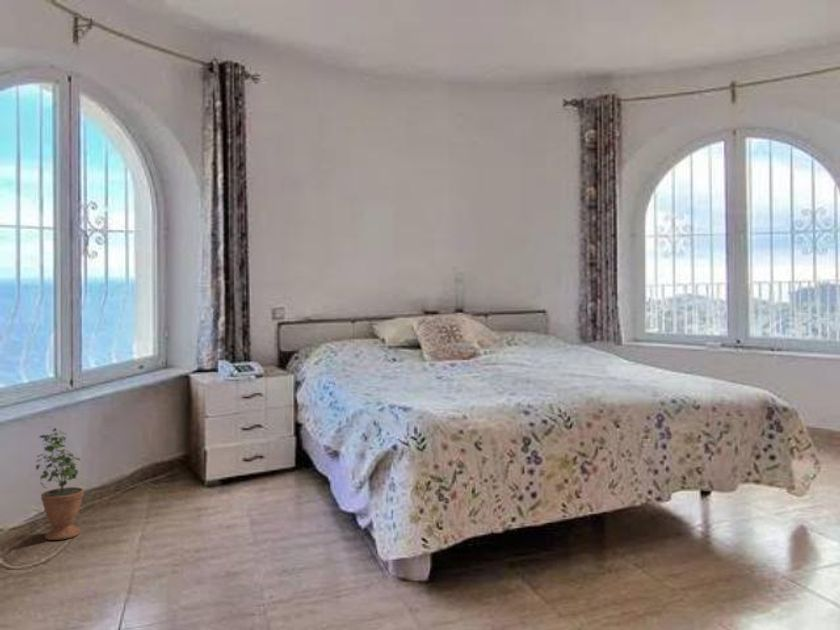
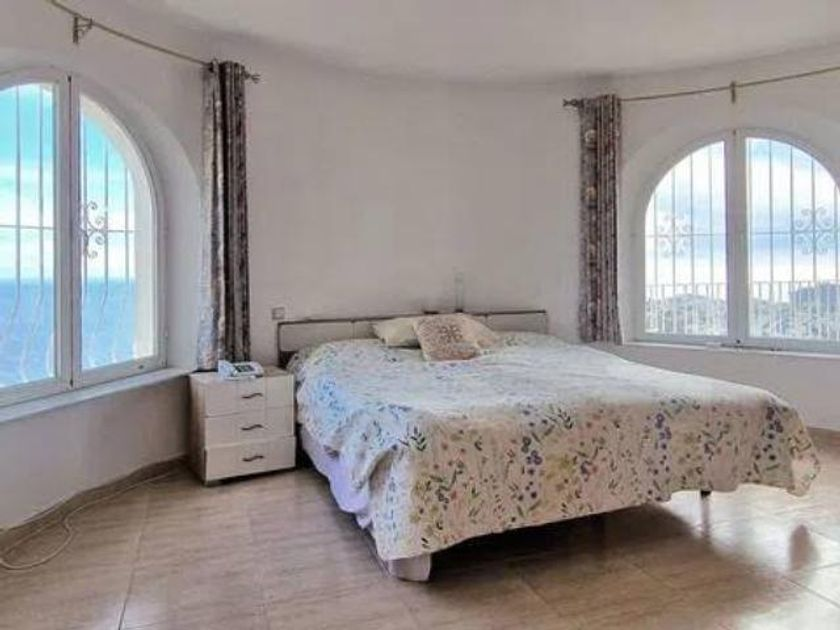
- potted plant (57, 481)
